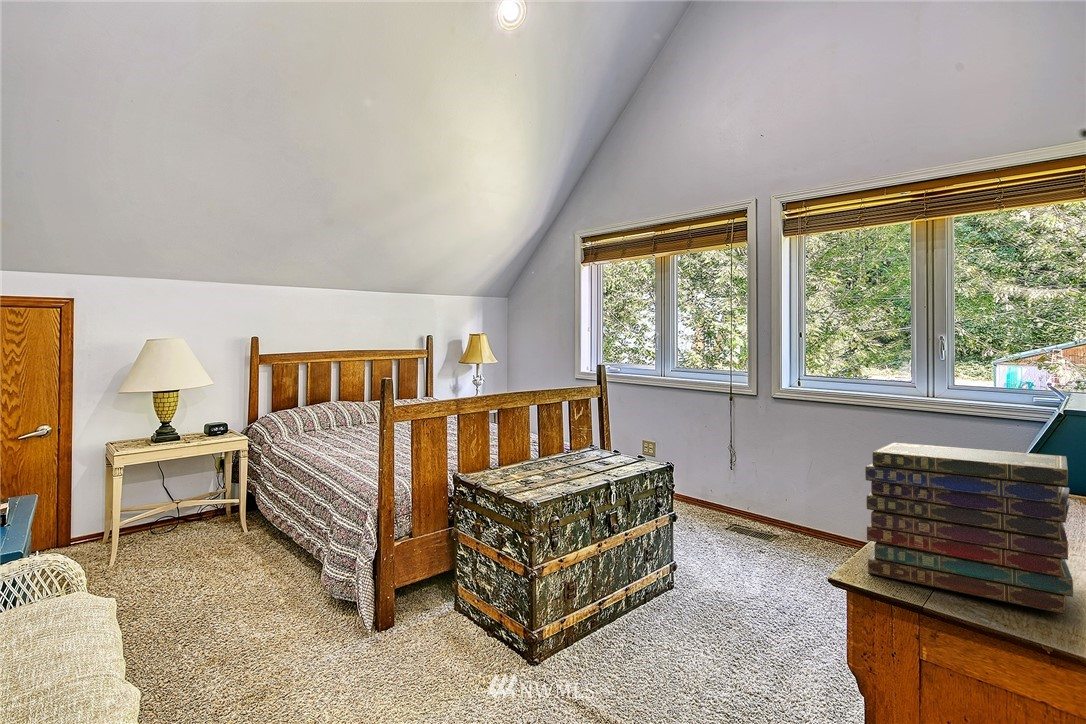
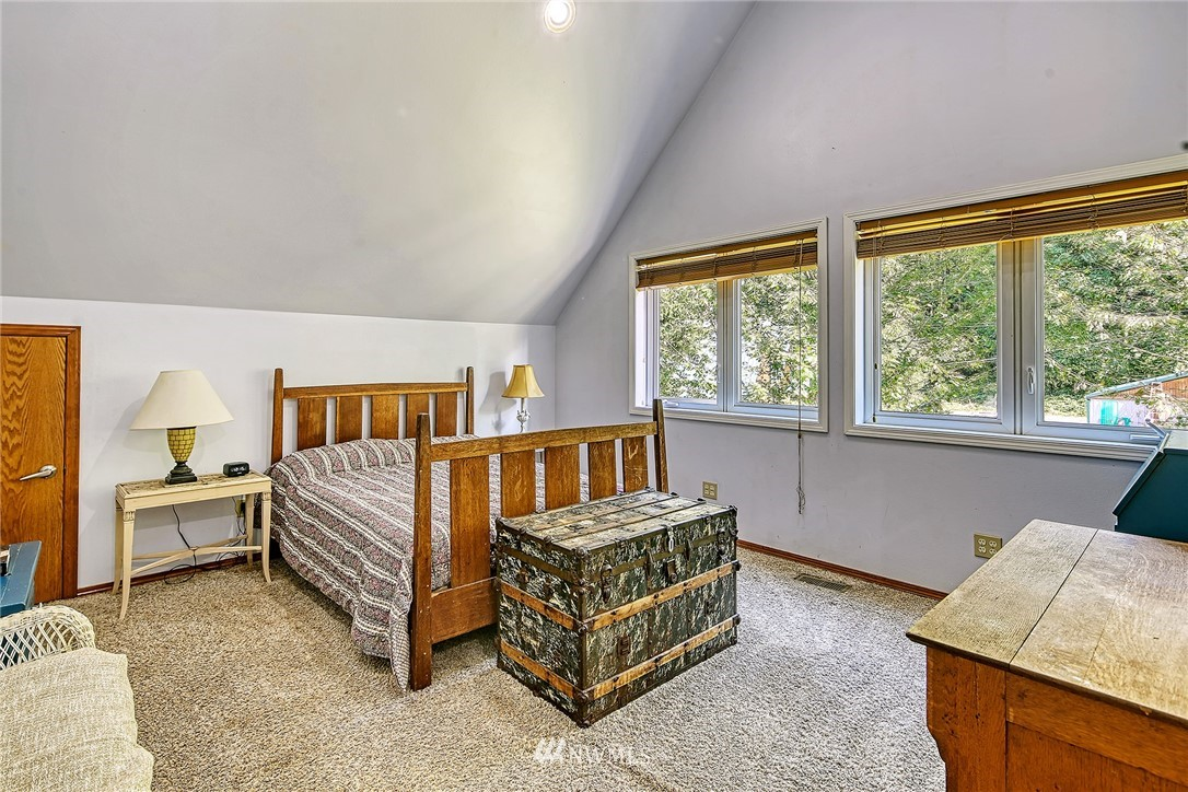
- book stack (964, 515)
